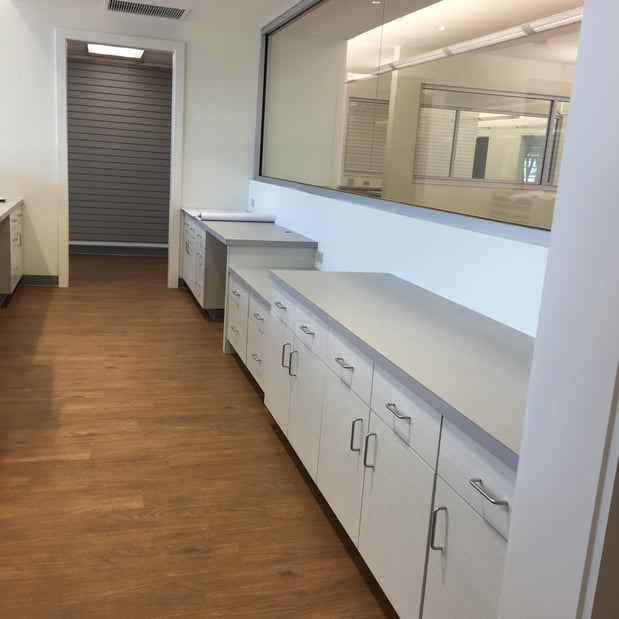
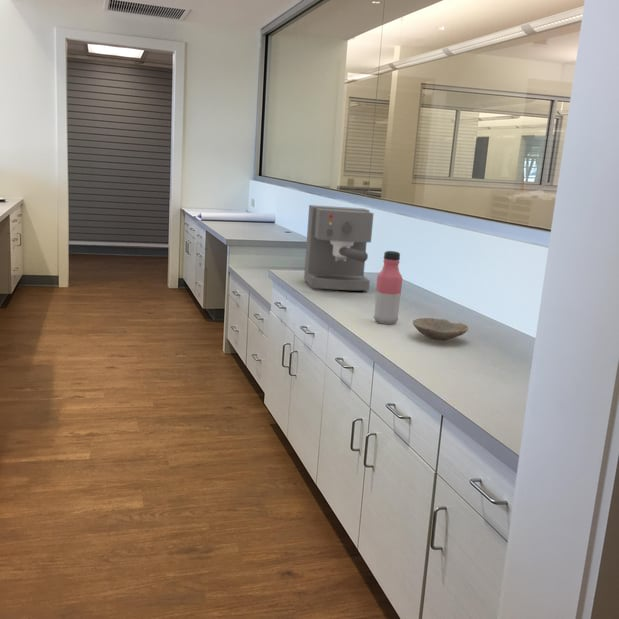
+ water bottle (388, 287)
+ coffee maker (343, 248)
+ bowl (439, 331)
